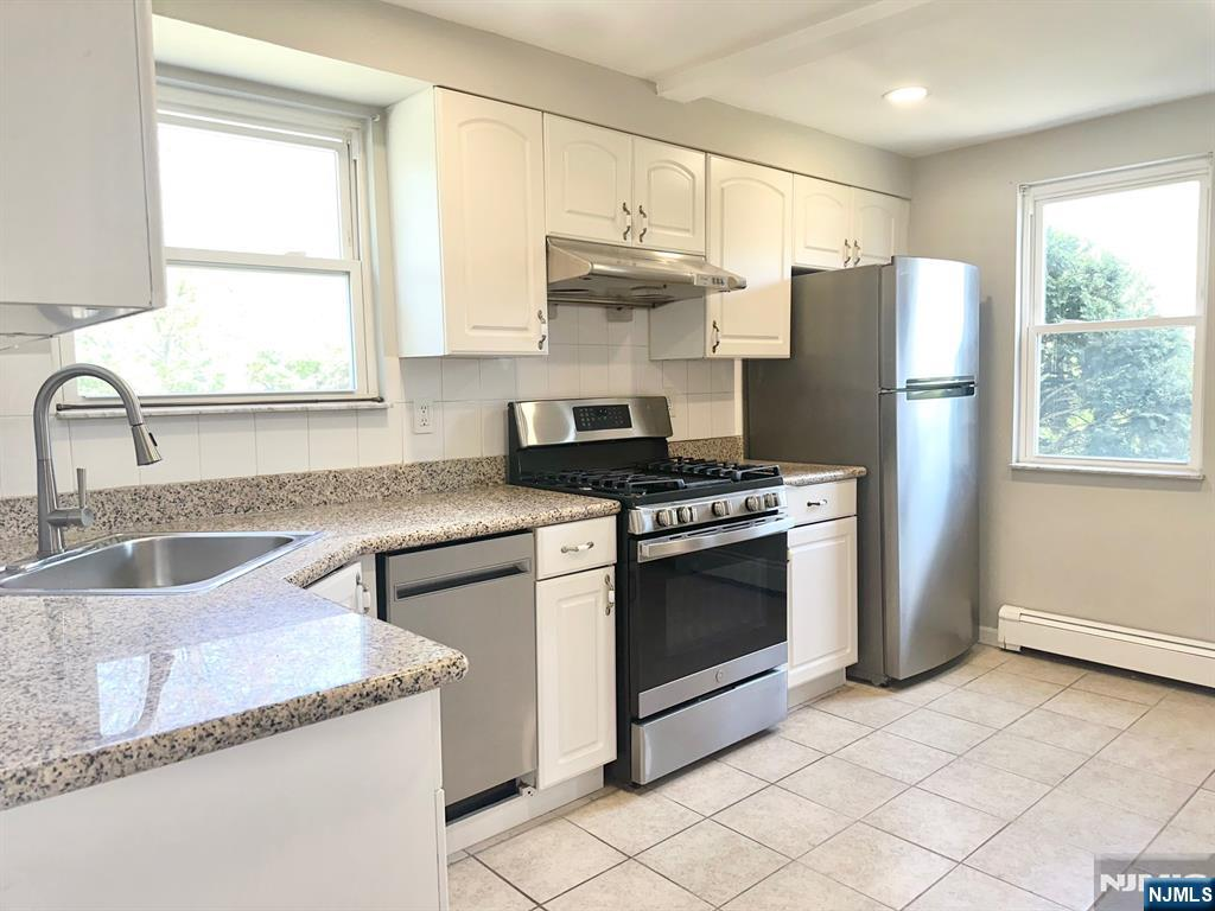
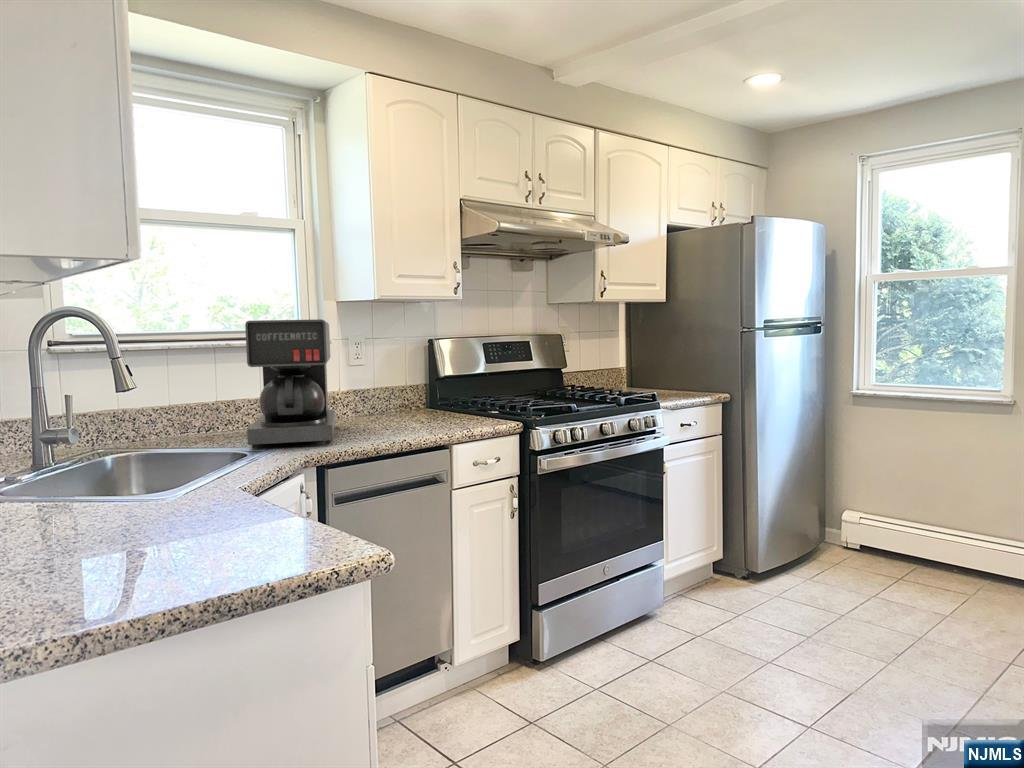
+ coffee maker (293, 379)
